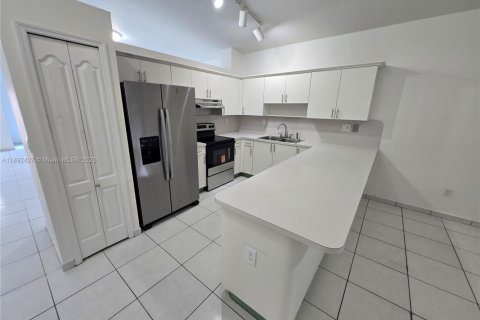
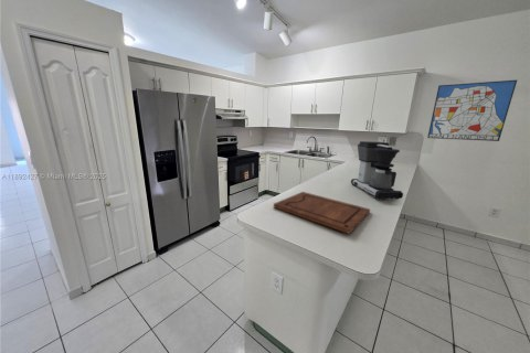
+ wall art (467, 111)
+ cutting board (320, 207)
+ coffee maker (378, 168)
